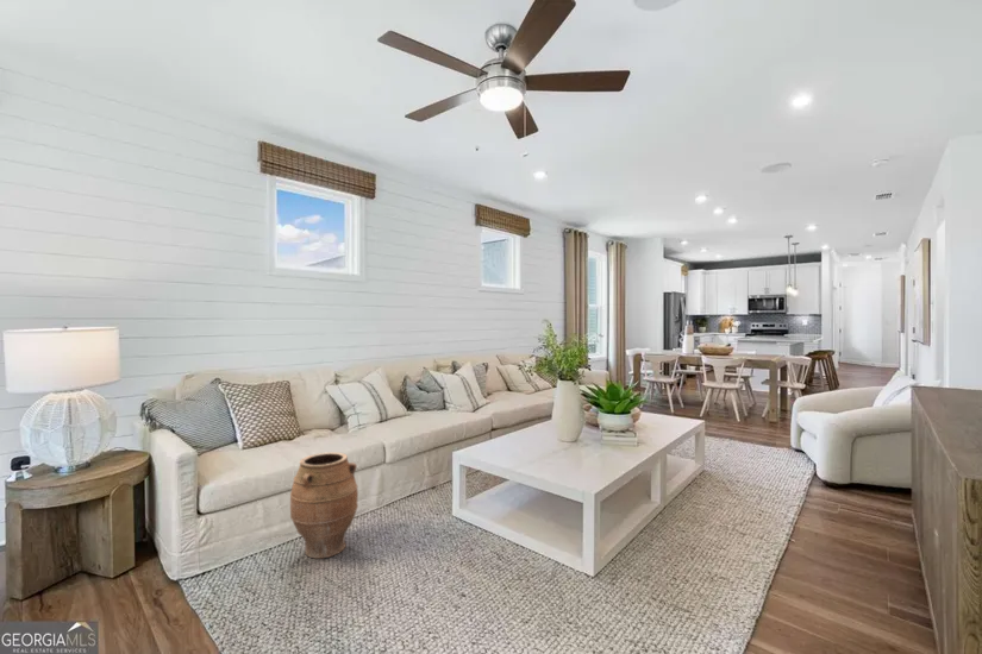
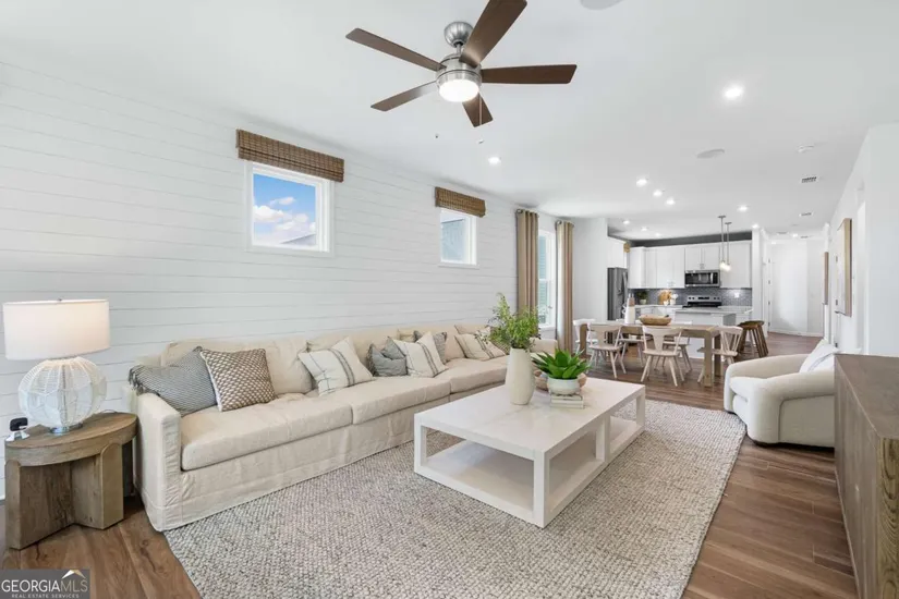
- vase (324, 503)
